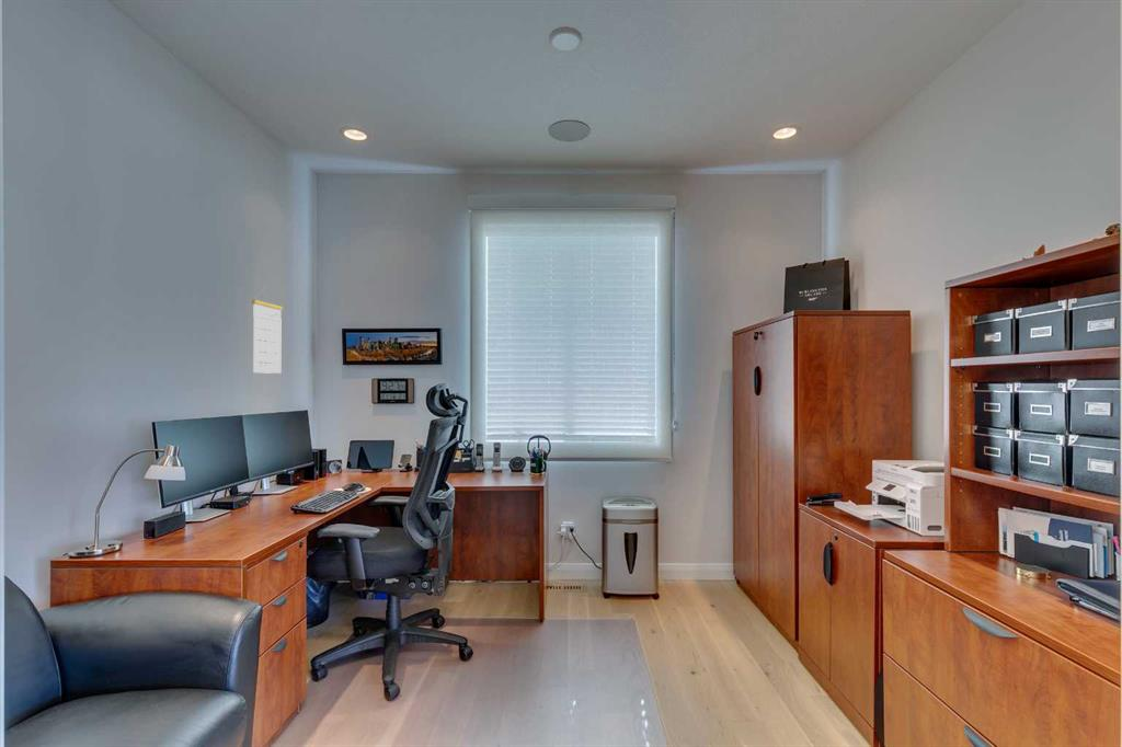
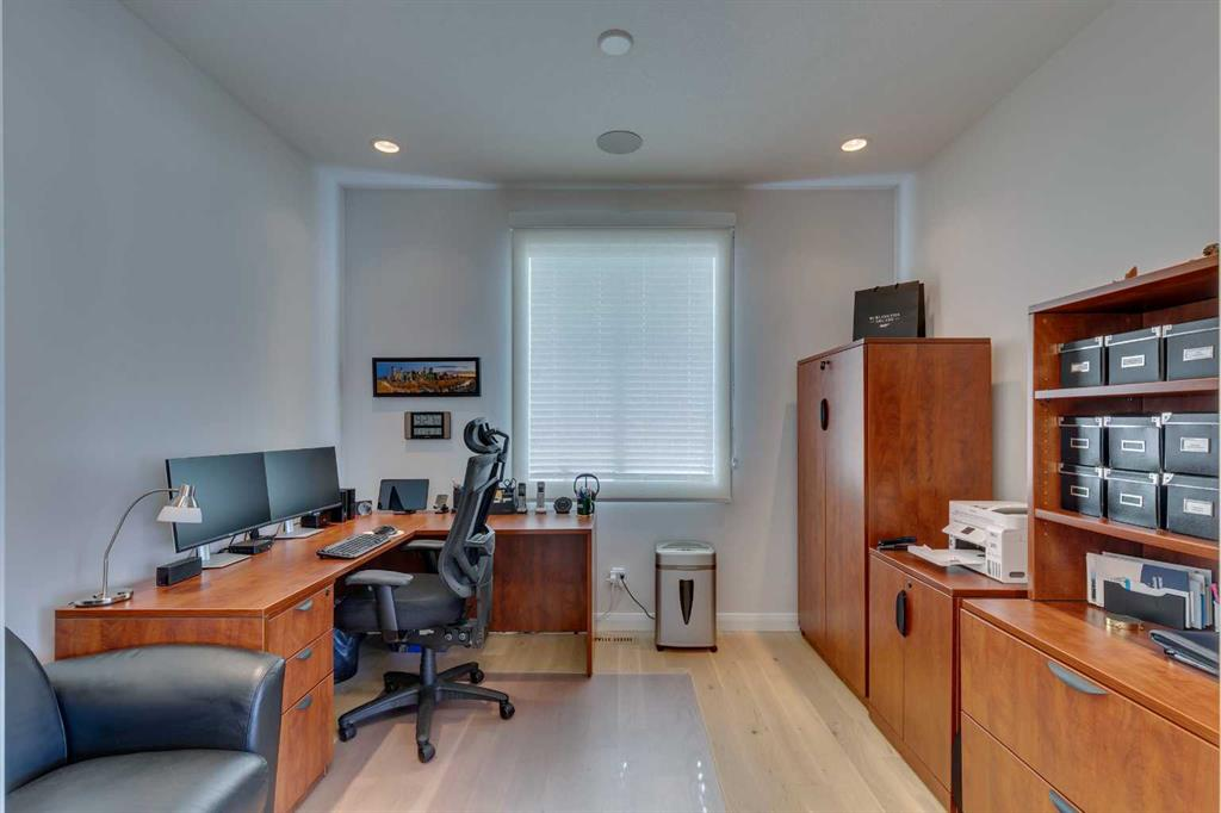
- calendar (267, 330)
